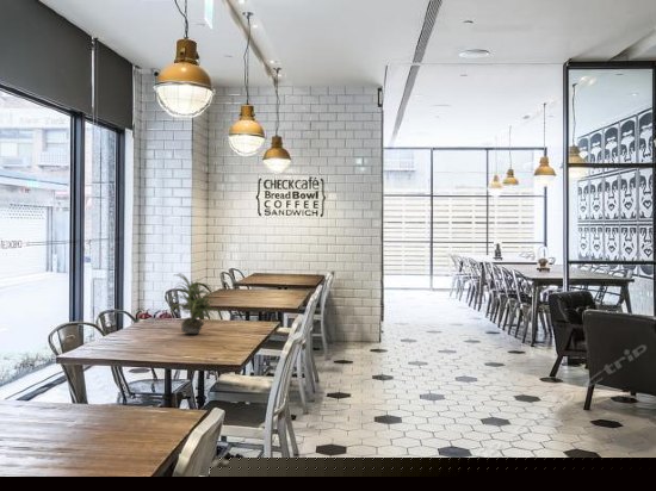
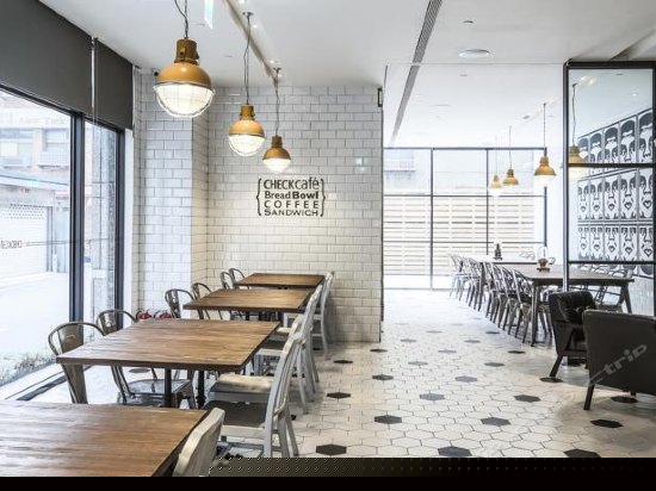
- potted plant (191, 303)
